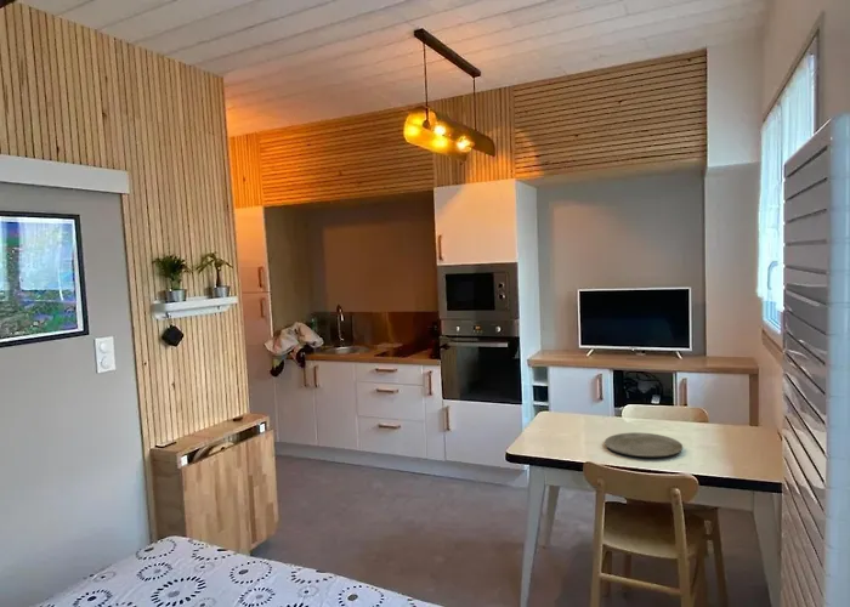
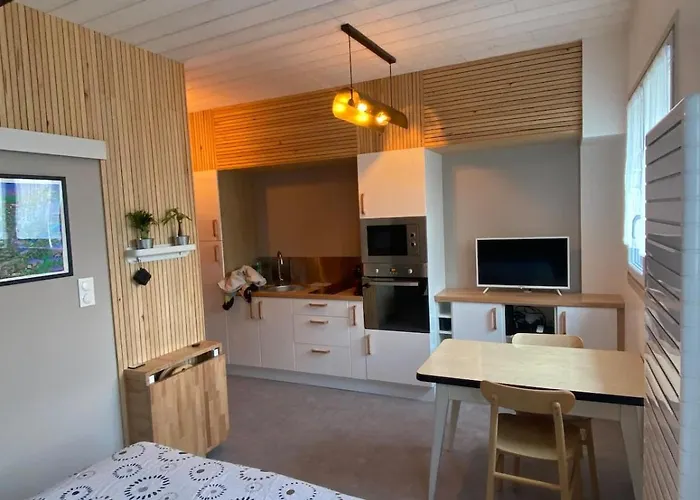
- plate (642, 446)
